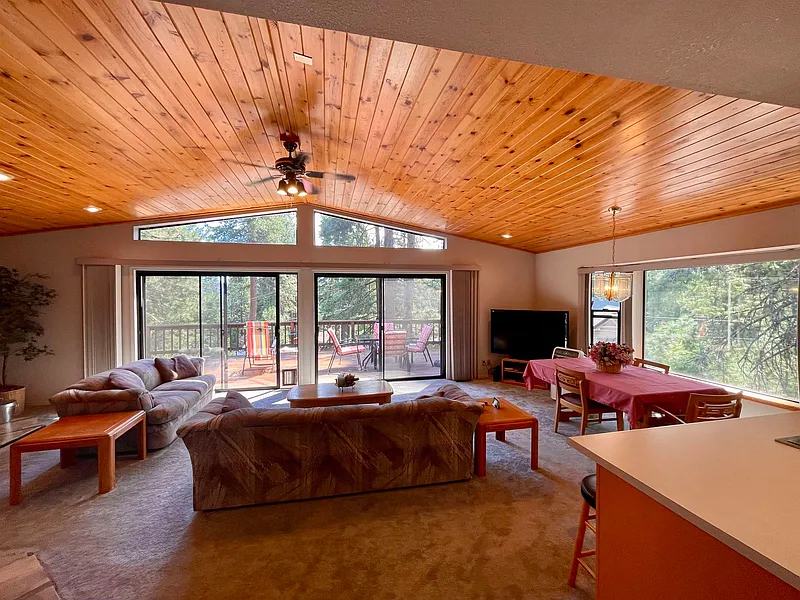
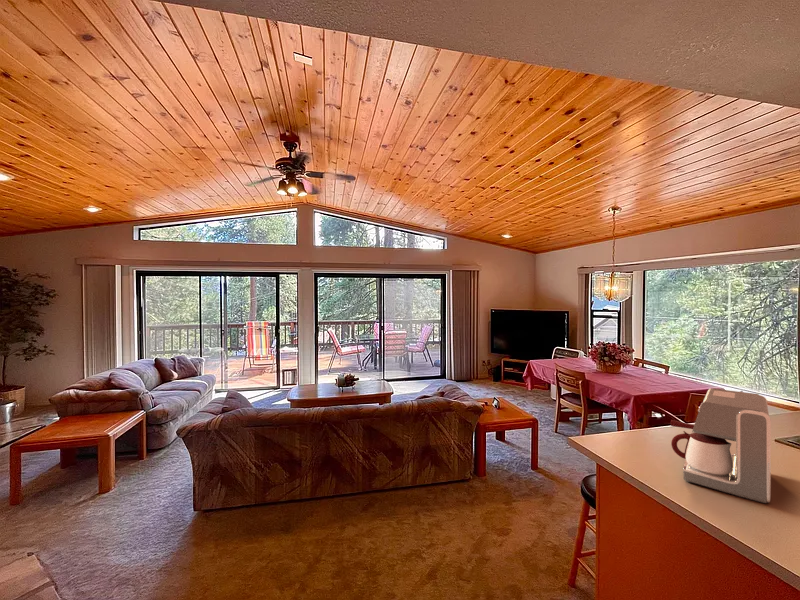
+ coffee maker (728, 437)
